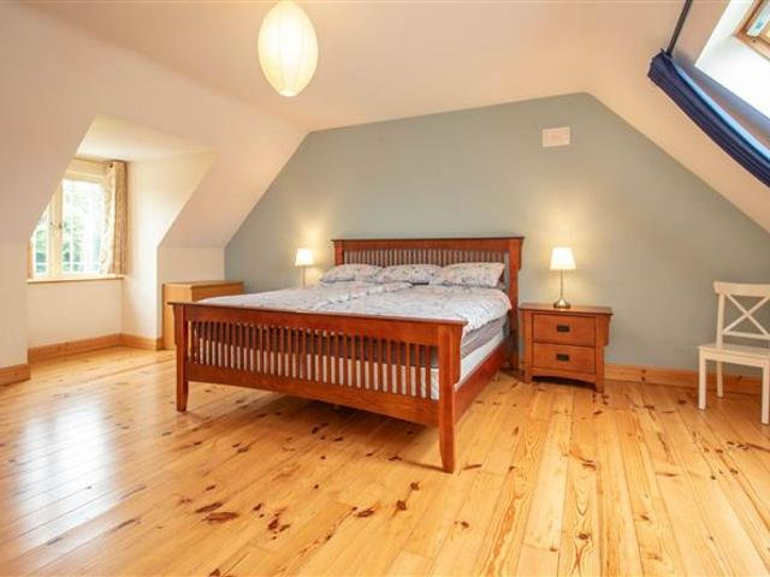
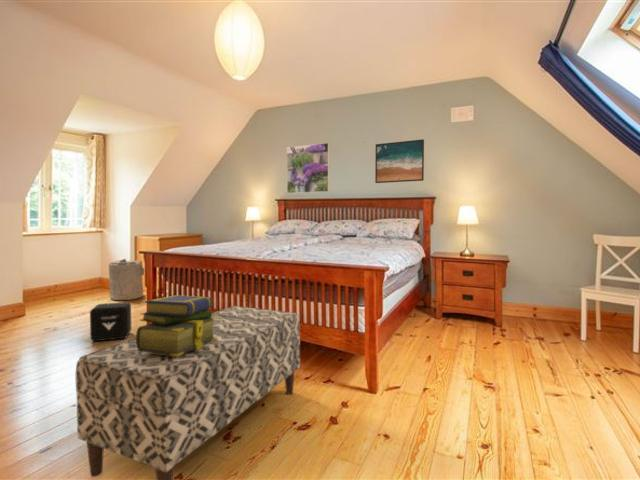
+ stack of books (178, 320)
+ bench (210, 378)
+ air purifier (111, 321)
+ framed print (307, 169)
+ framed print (398, 161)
+ laundry hamper (126, 278)
